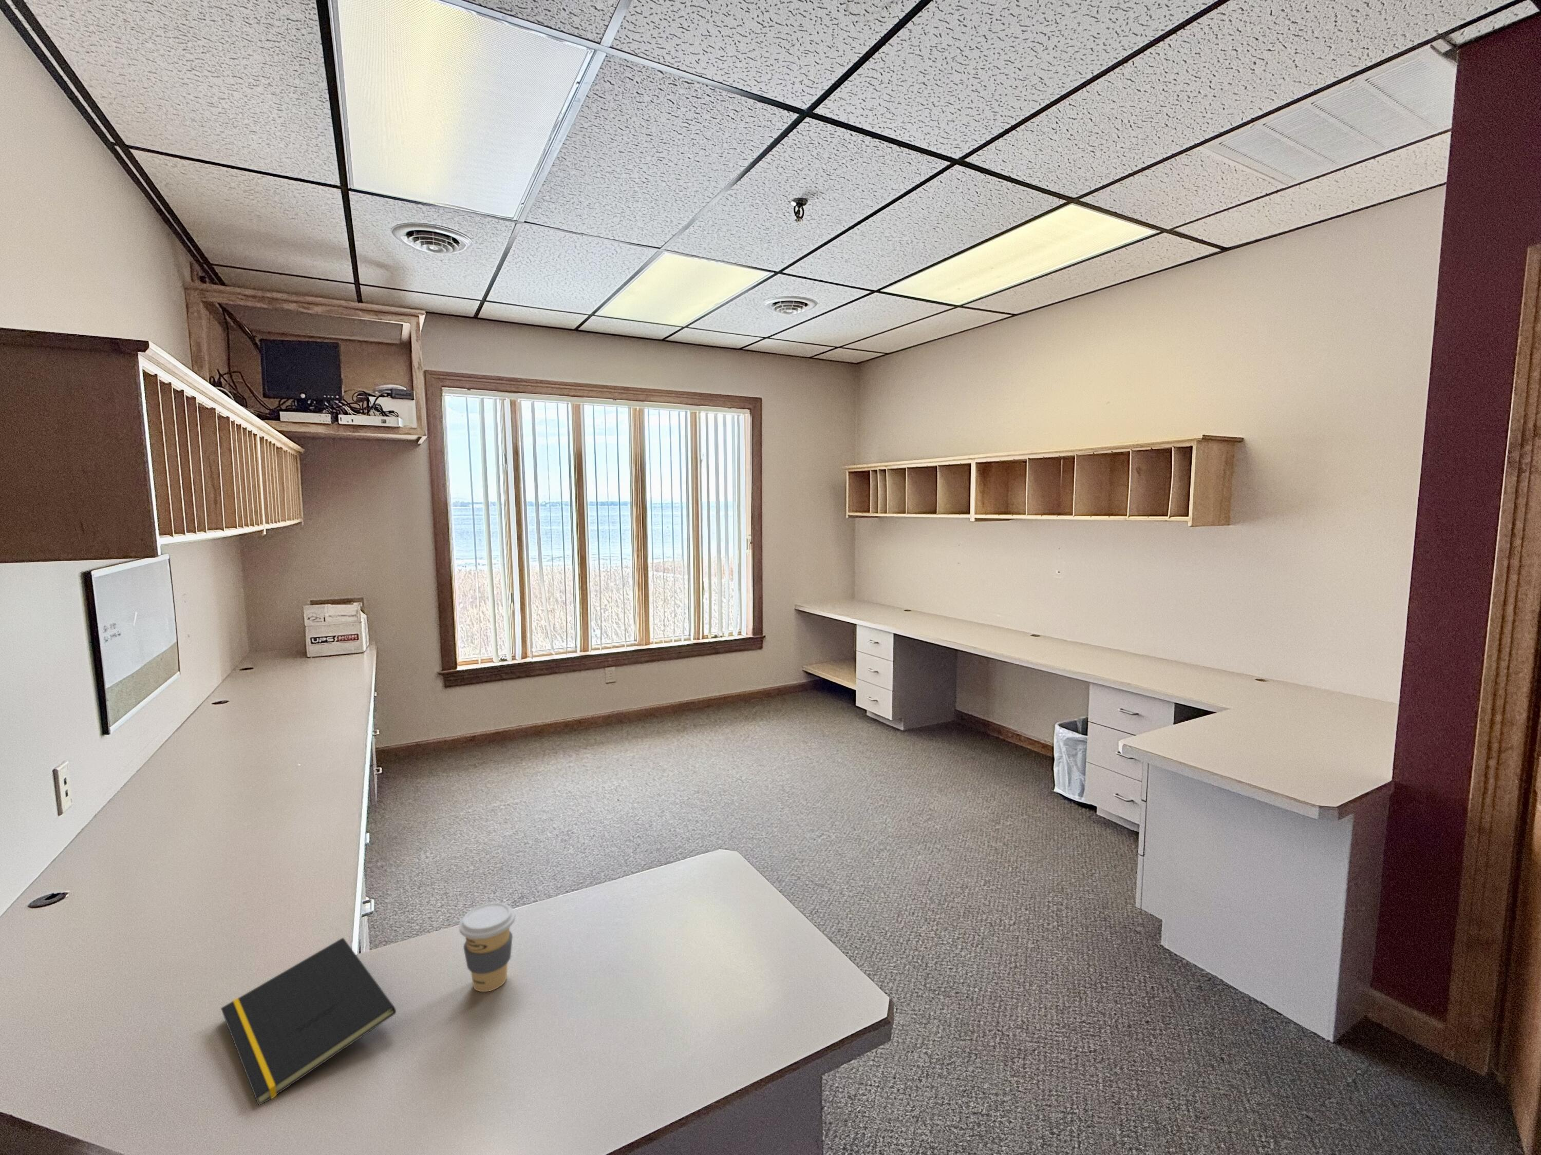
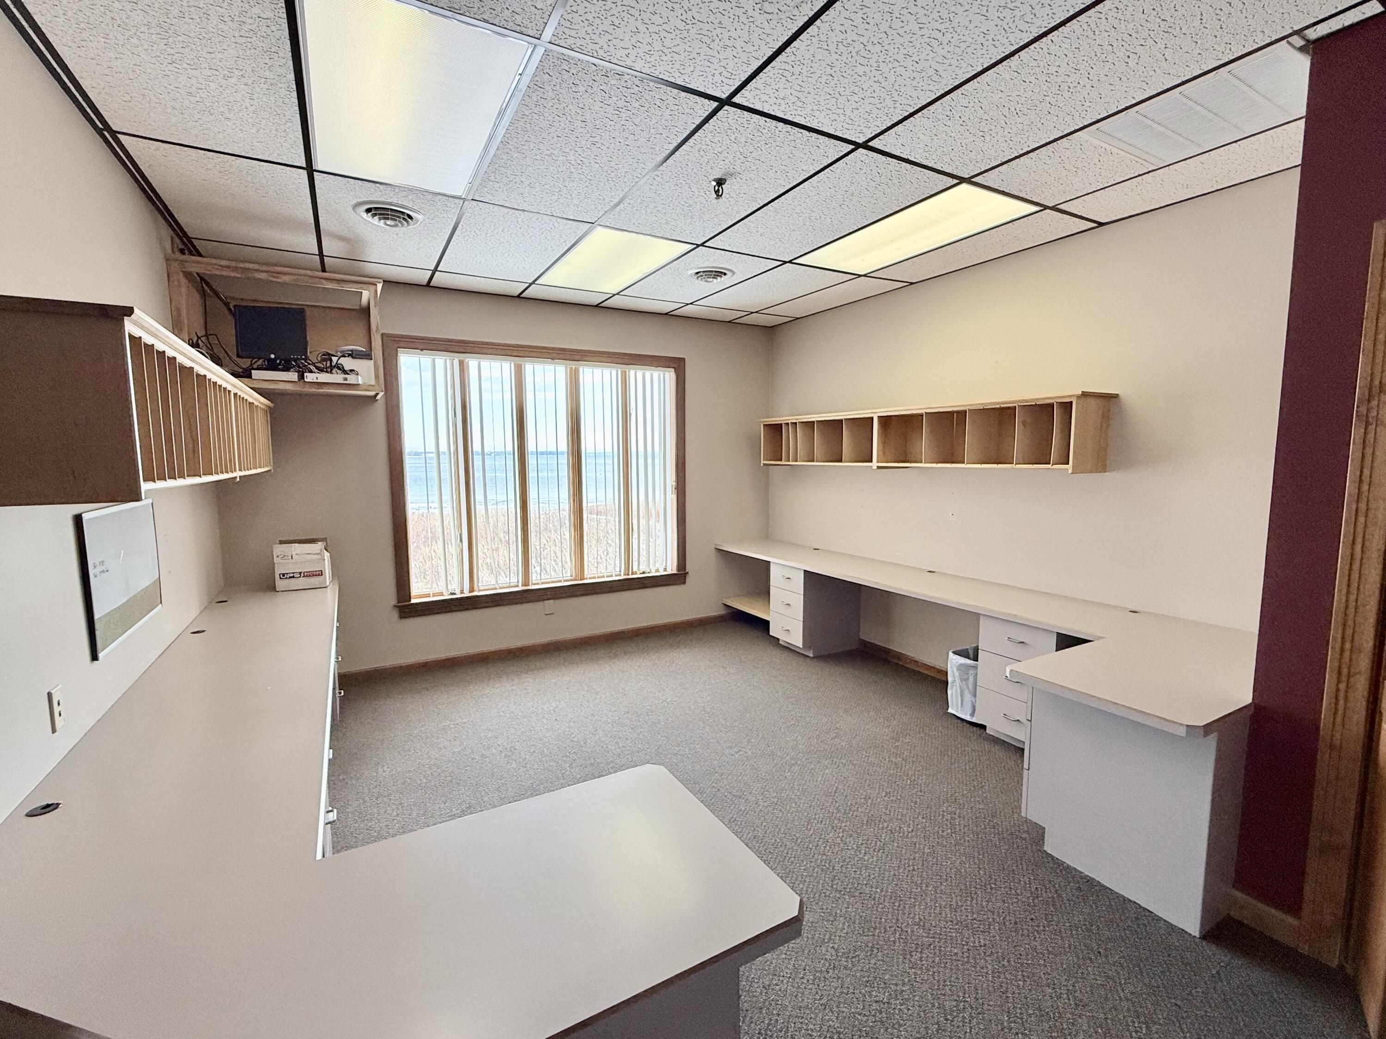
- coffee cup (489, 948)
- notepad (307, 1011)
